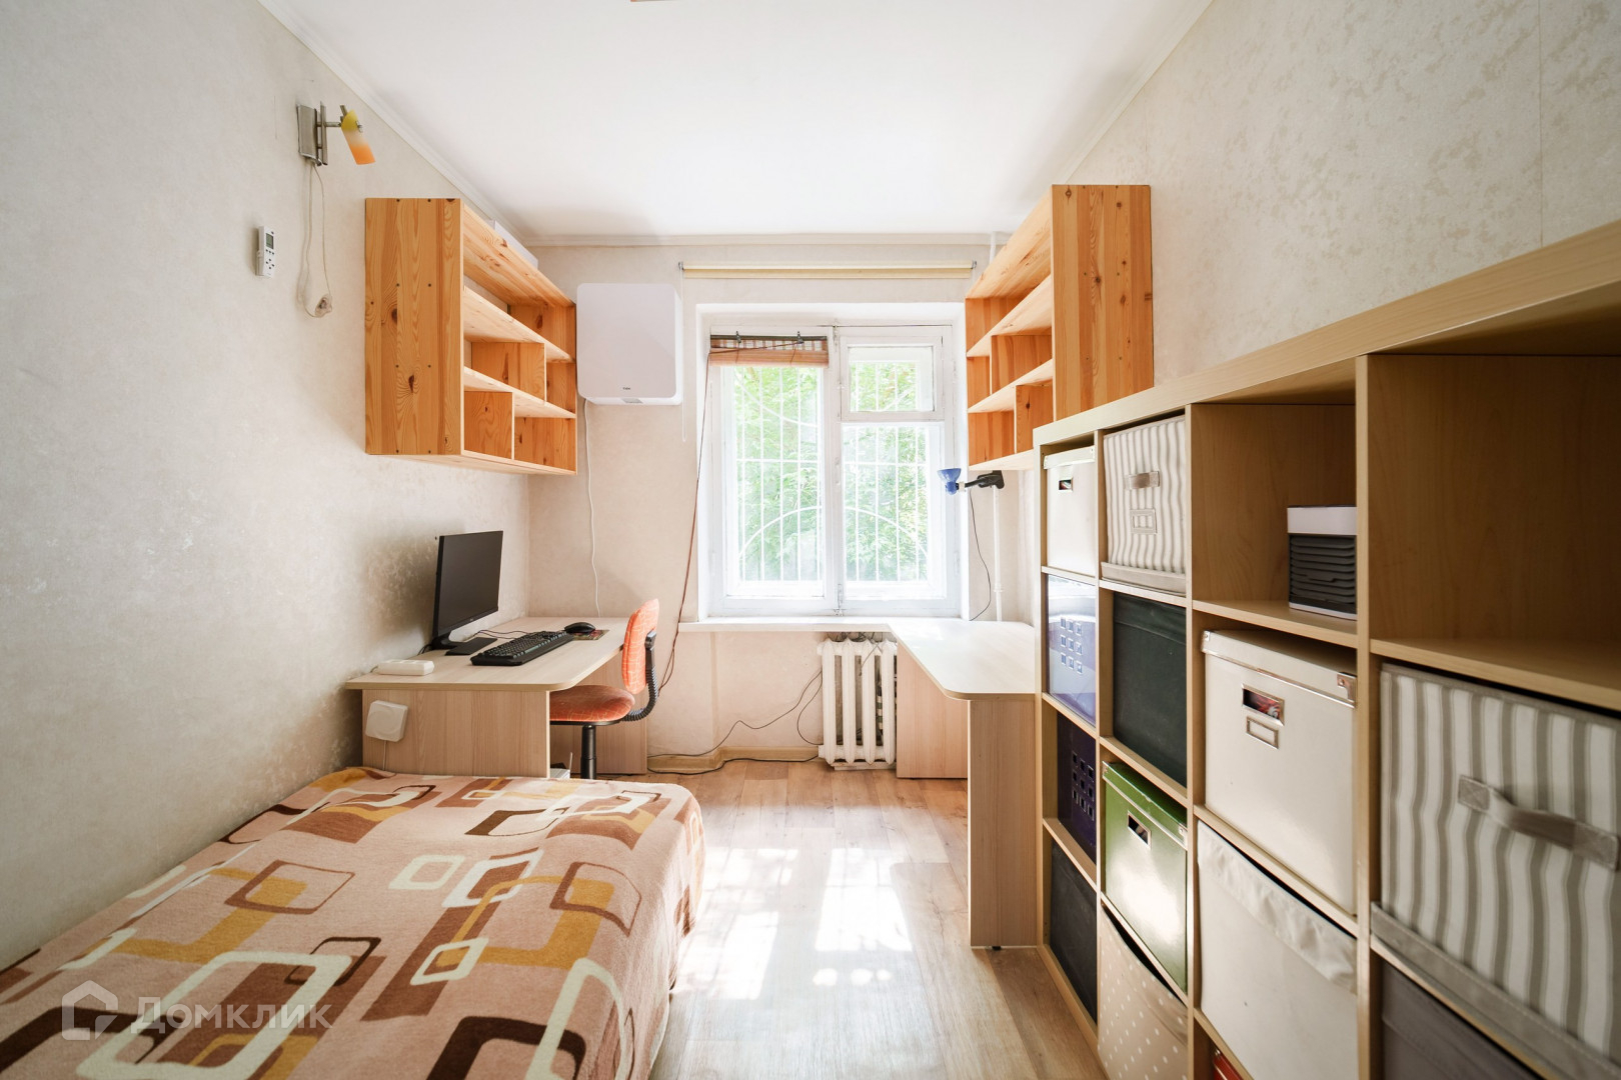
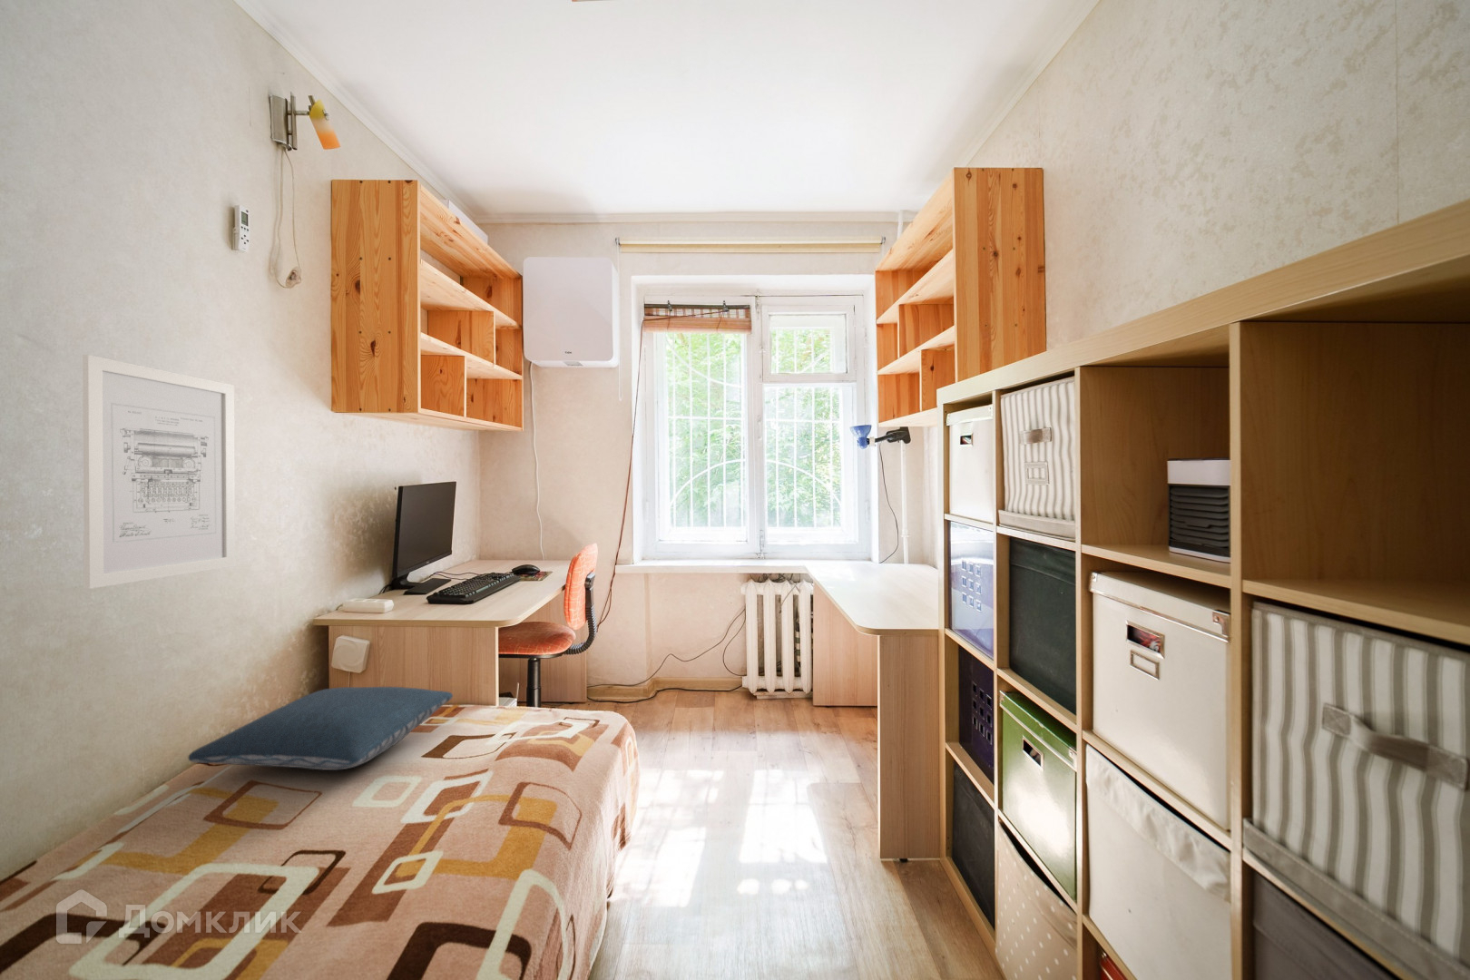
+ pillow (338, 724)
+ wall art (167, 474)
